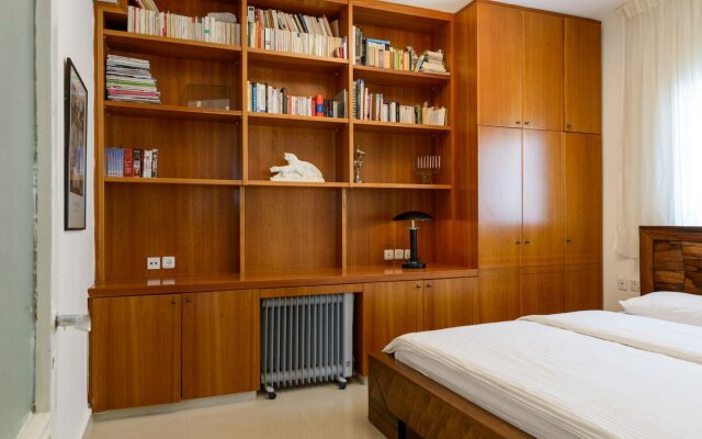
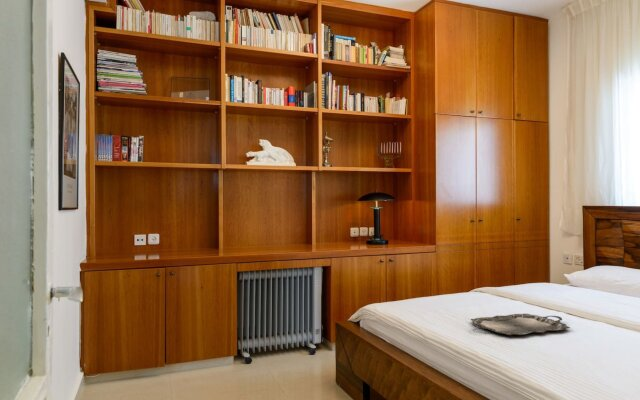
+ serving tray (518, 323)
